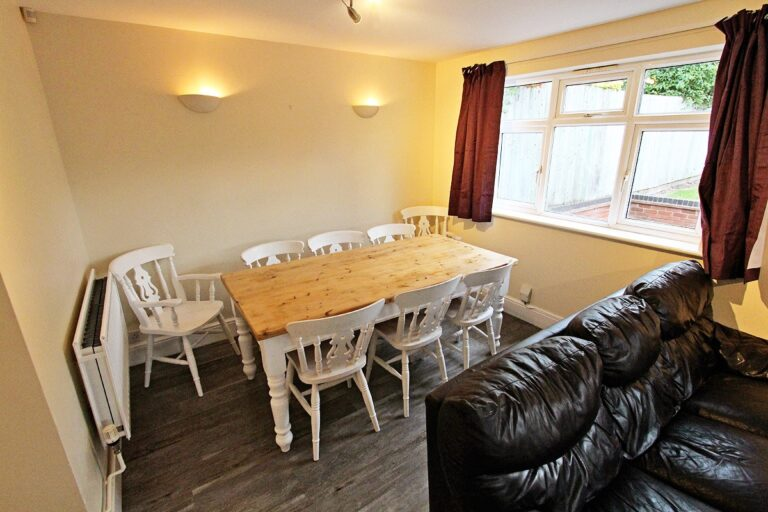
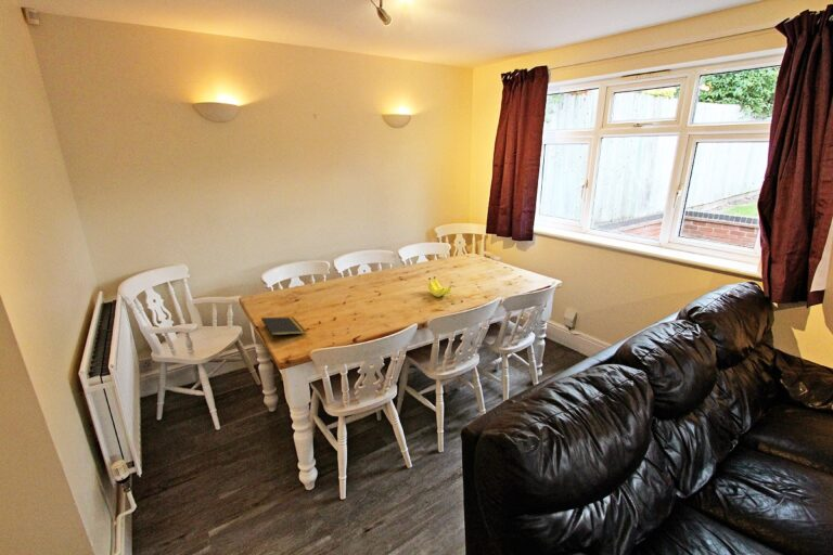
+ notepad (282, 325)
+ banana (438, 287)
